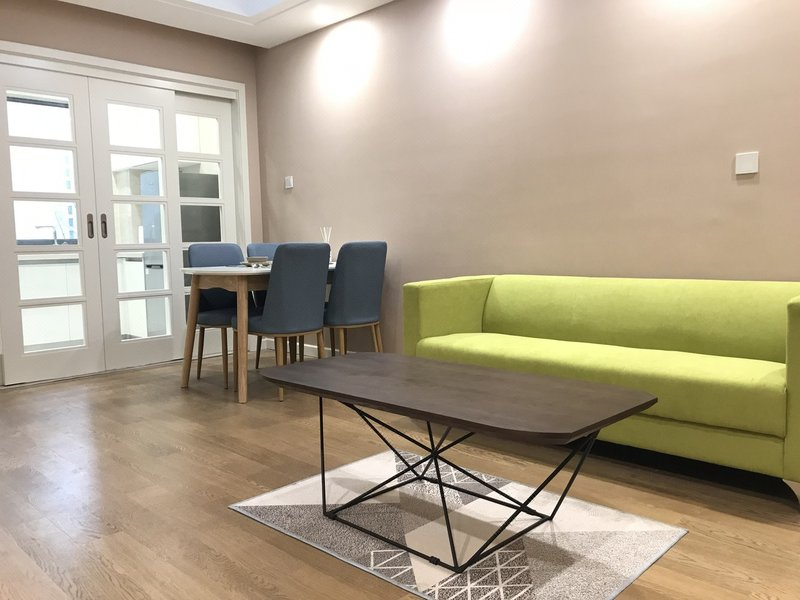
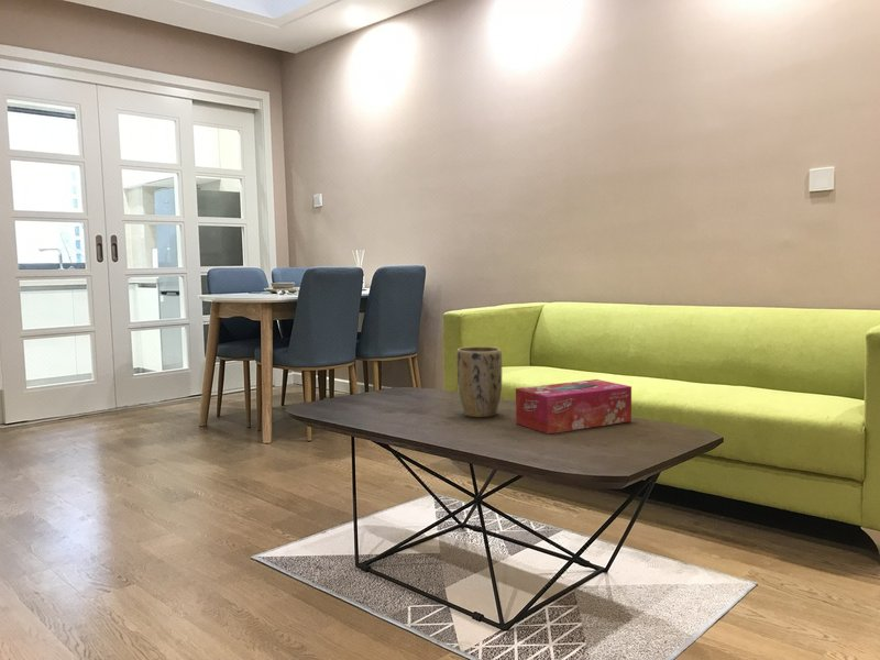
+ plant pot (480, 381)
+ tissue box (573, 405)
